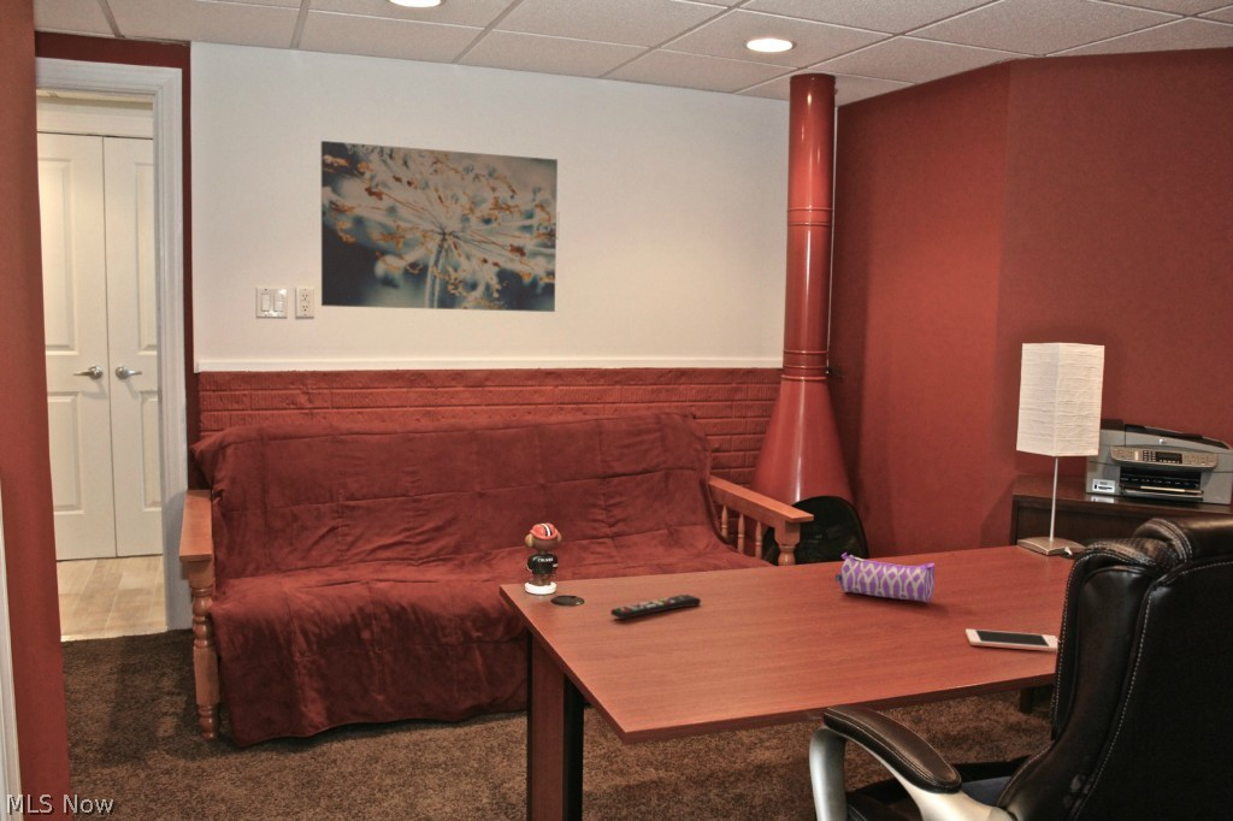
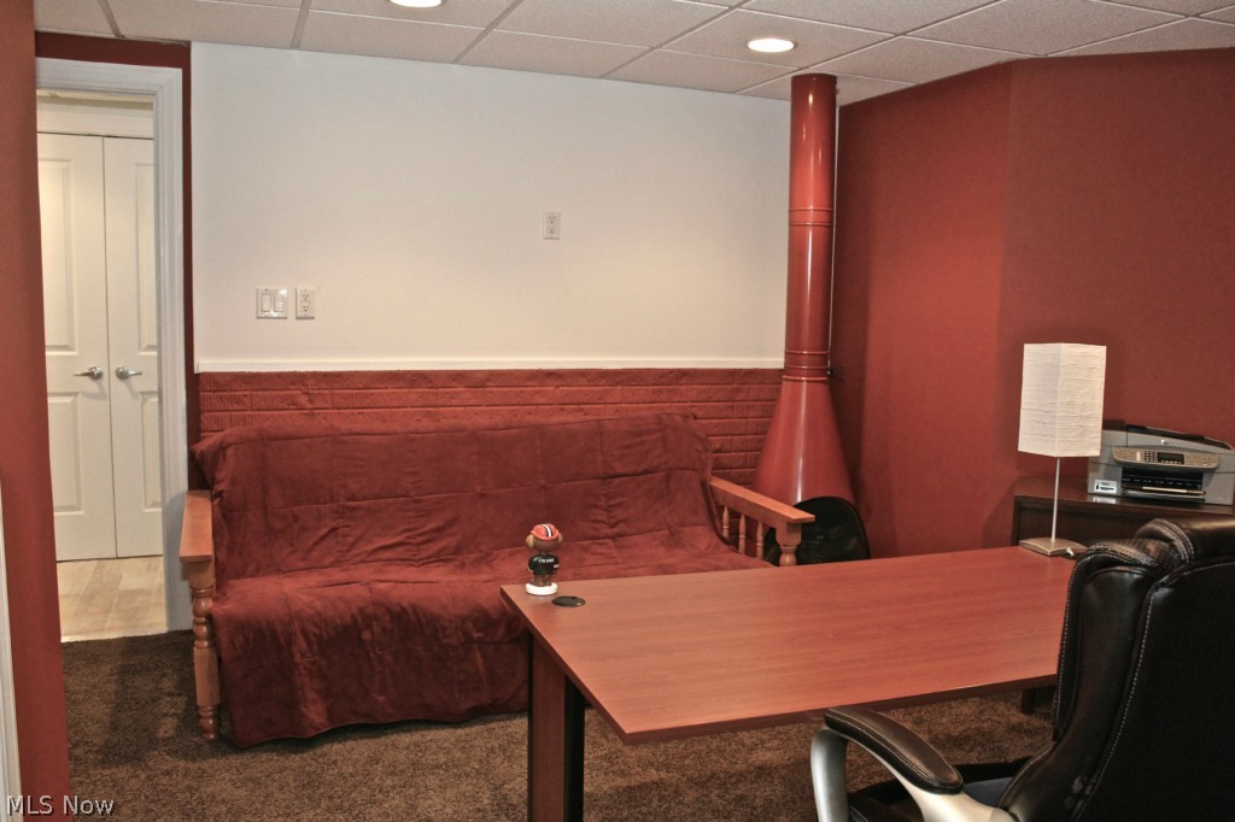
- wall art (442, 230)
- remote control (656, 606)
- pencil case (886, 577)
- cell phone (1013, 640)
